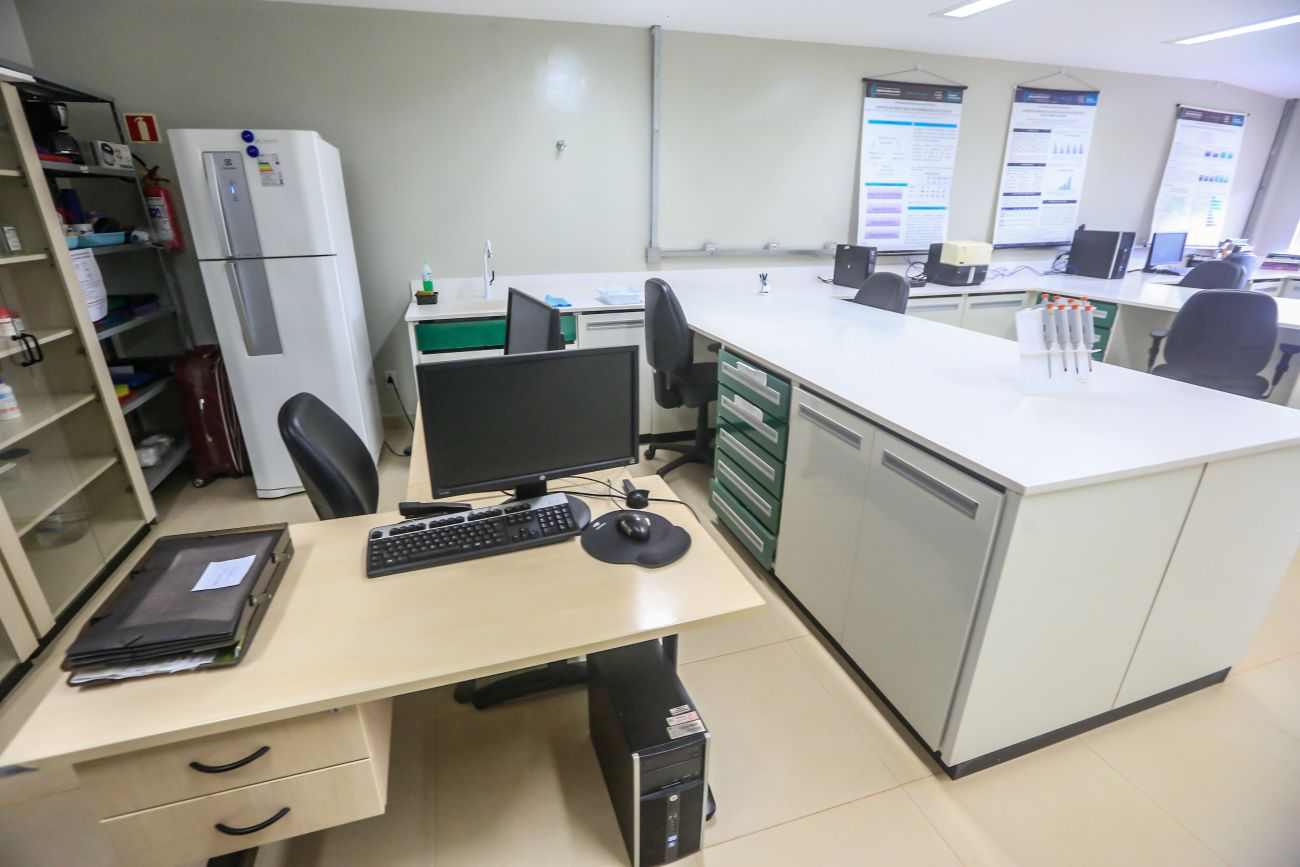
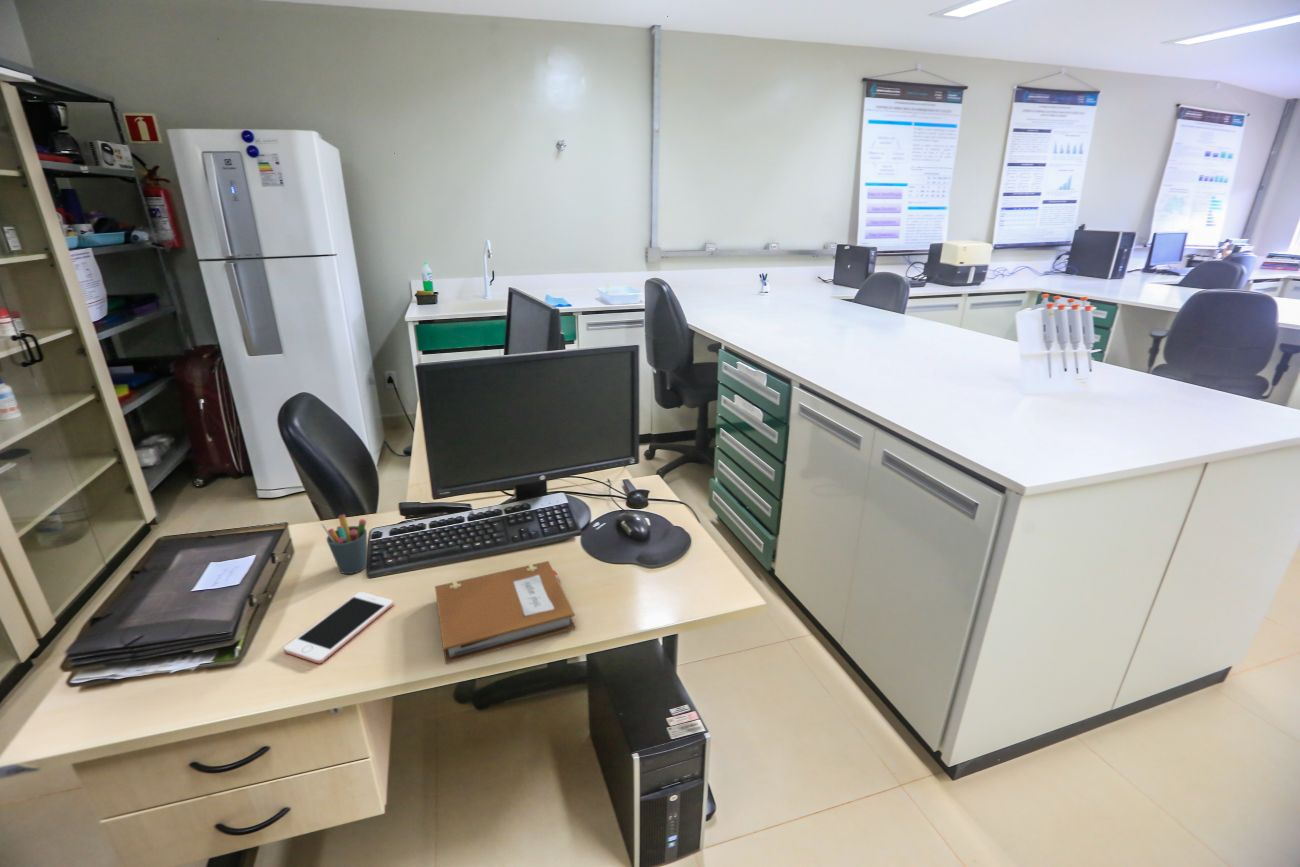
+ cell phone (341, 624)
+ pen holder (348, 542)
+ notebook (505, 604)
